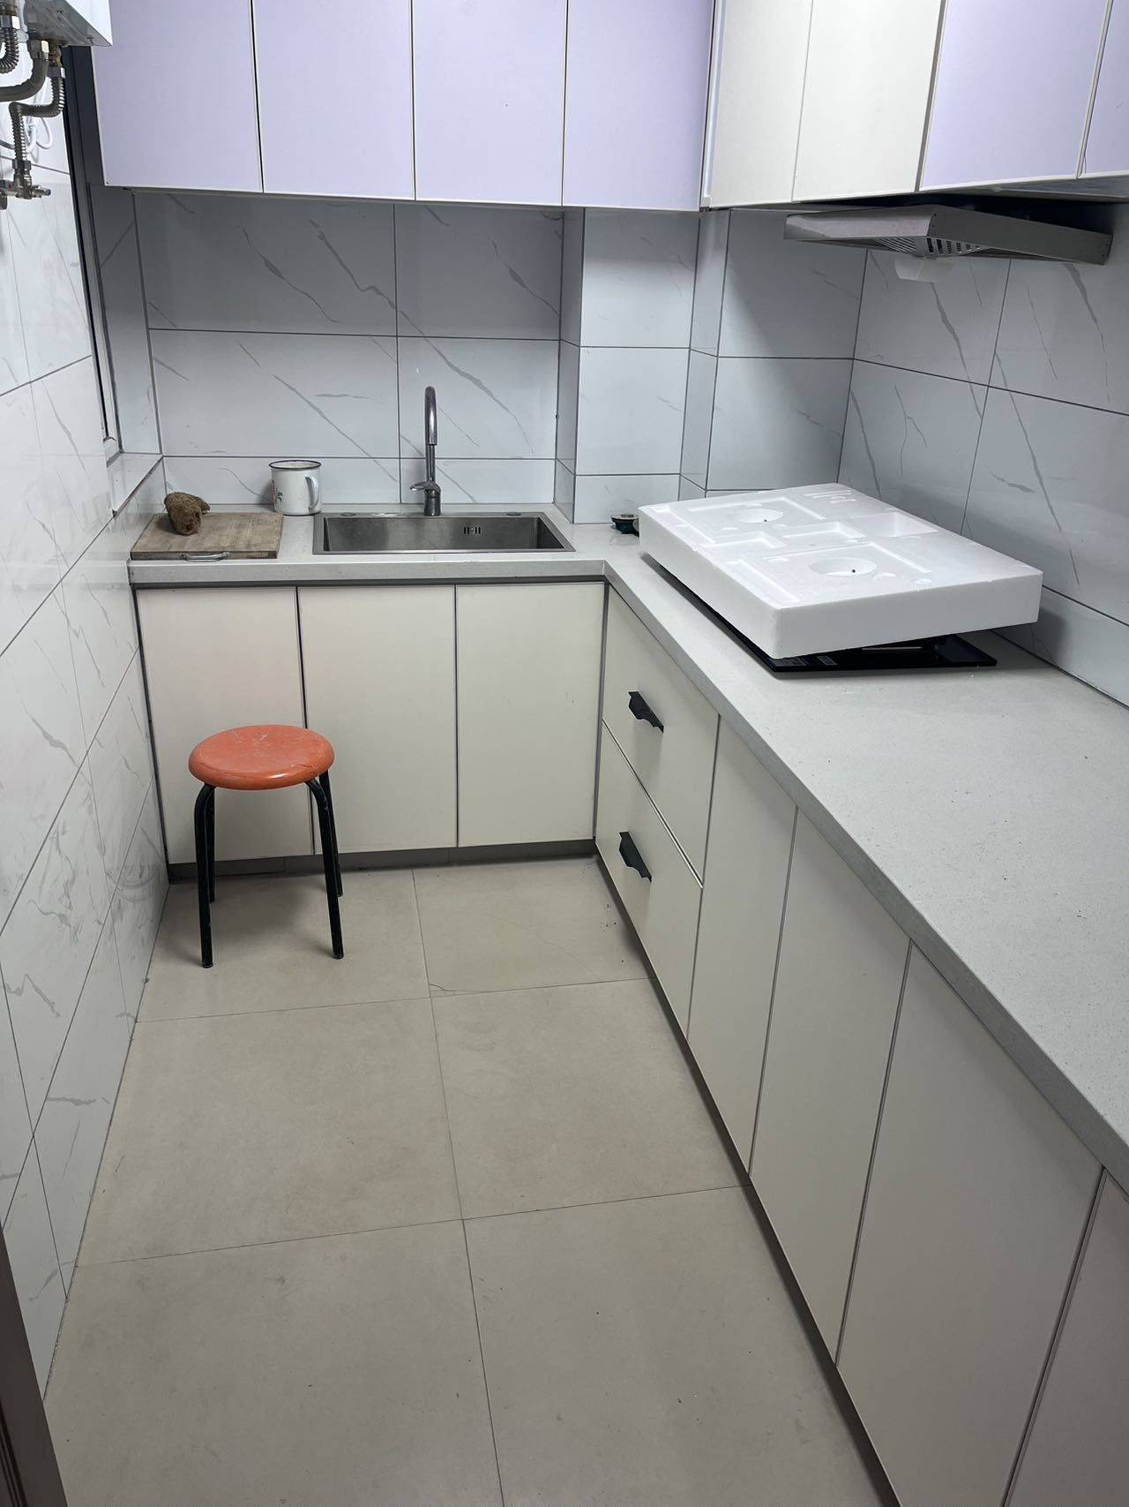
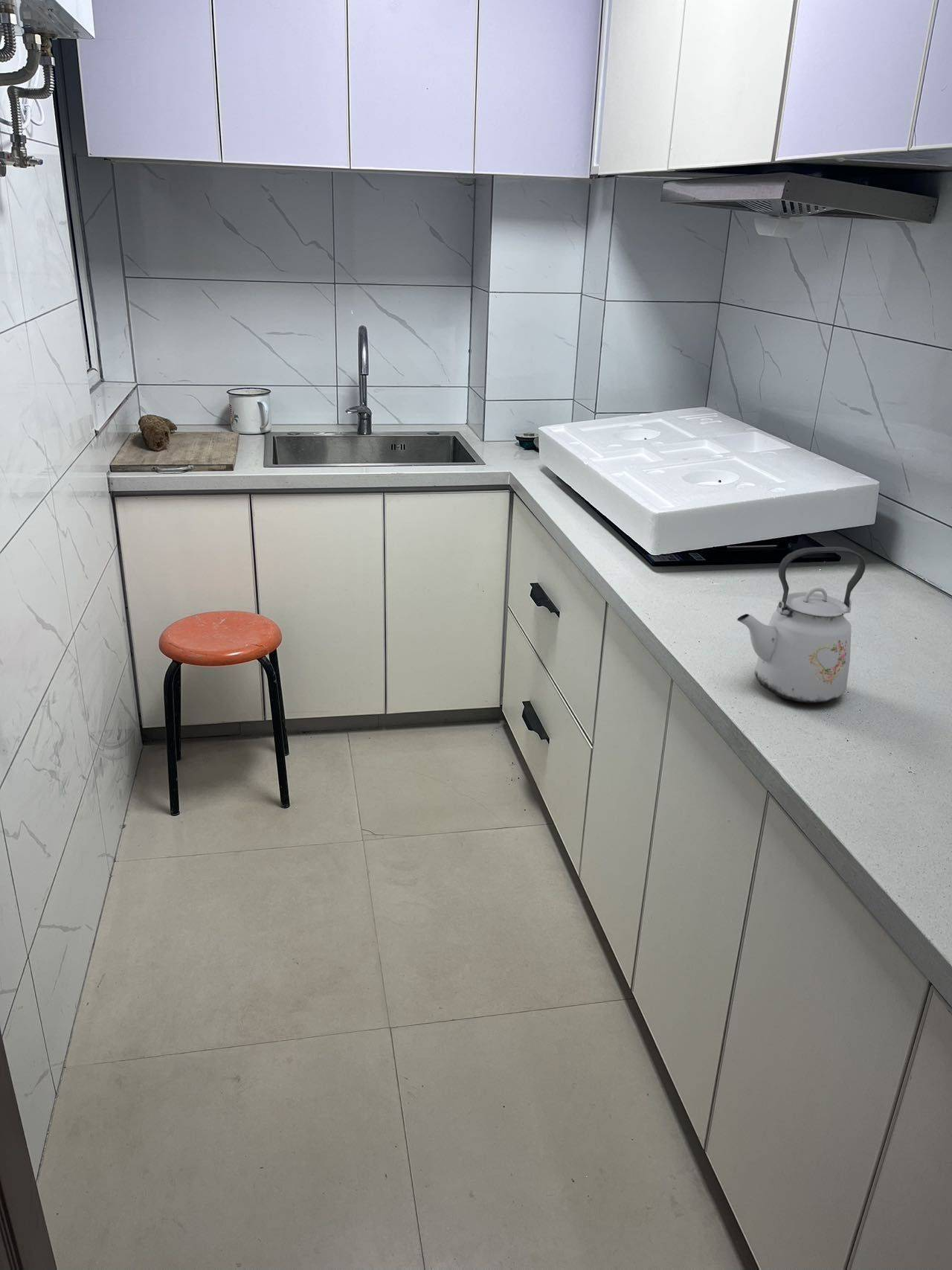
+ kettle (795, 621)
